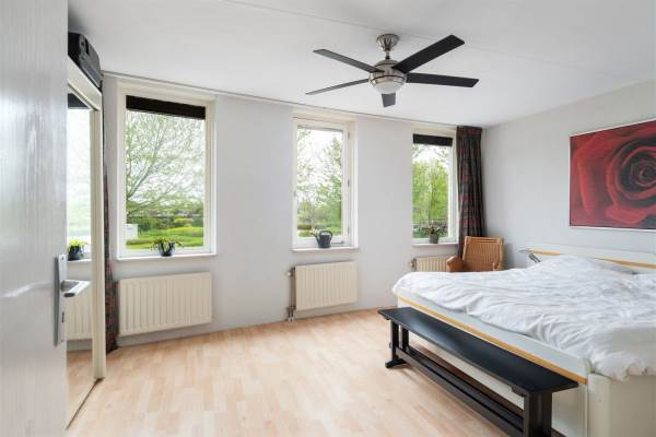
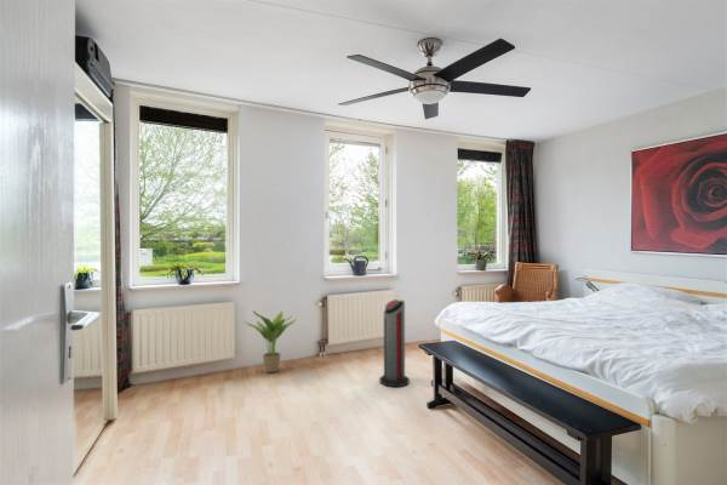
+ air purifier (394, 340)
+ potted plant (274, 340)
